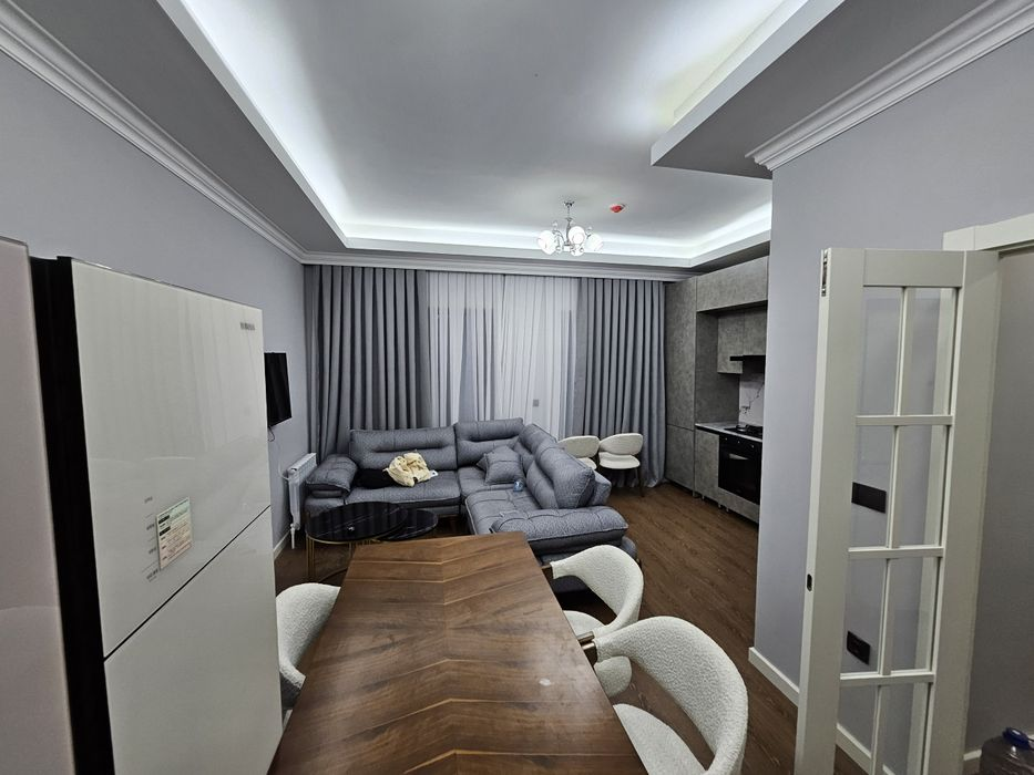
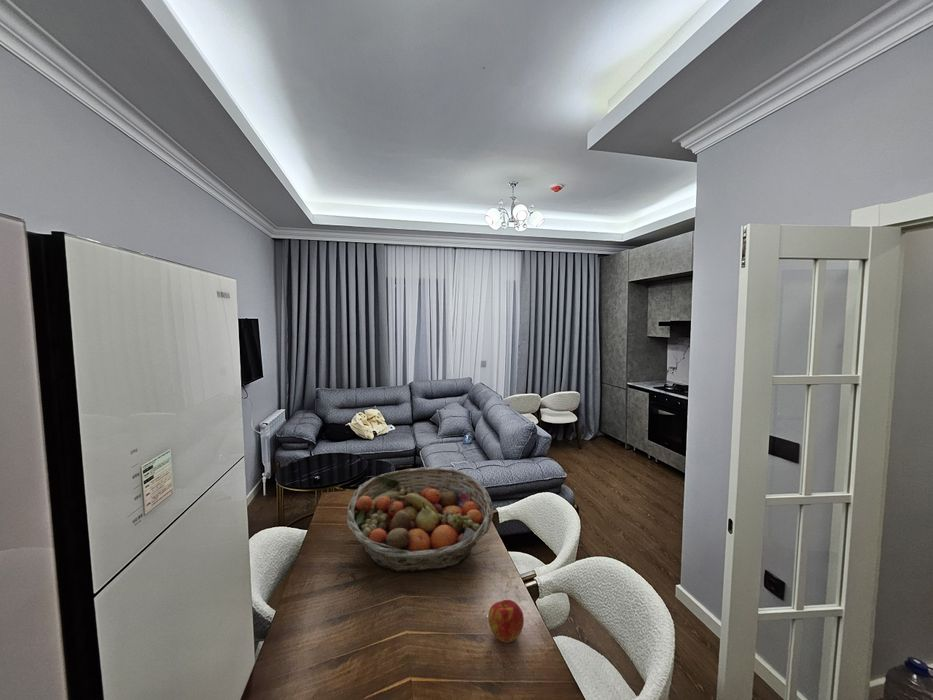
+ apple (505, 620)
+ fruit basket (421, 515)
